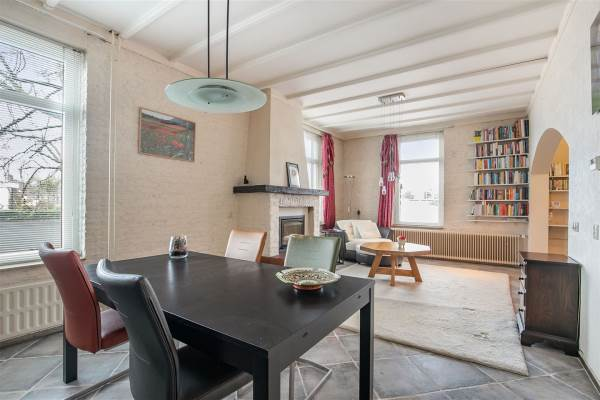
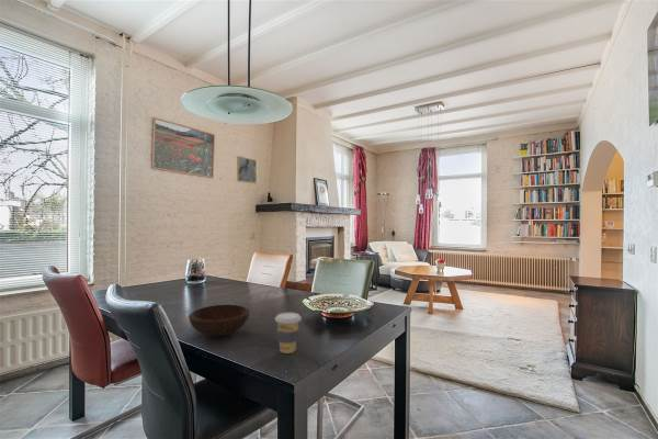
+ bowl (219, 322)
+ coffee cup (287, 333)
+ wall art (247, 170)
